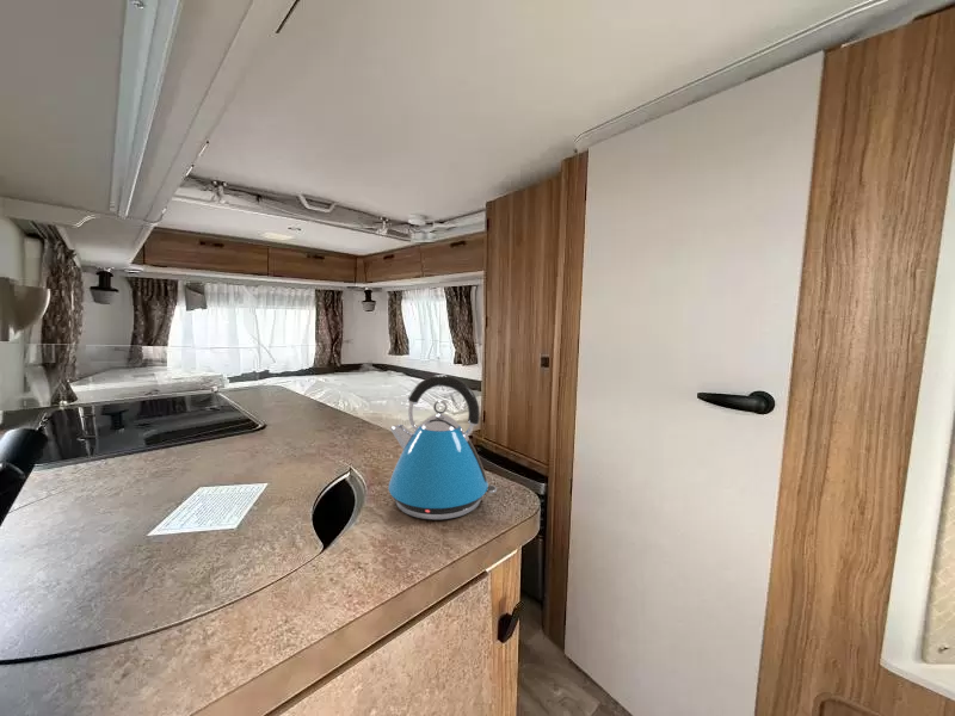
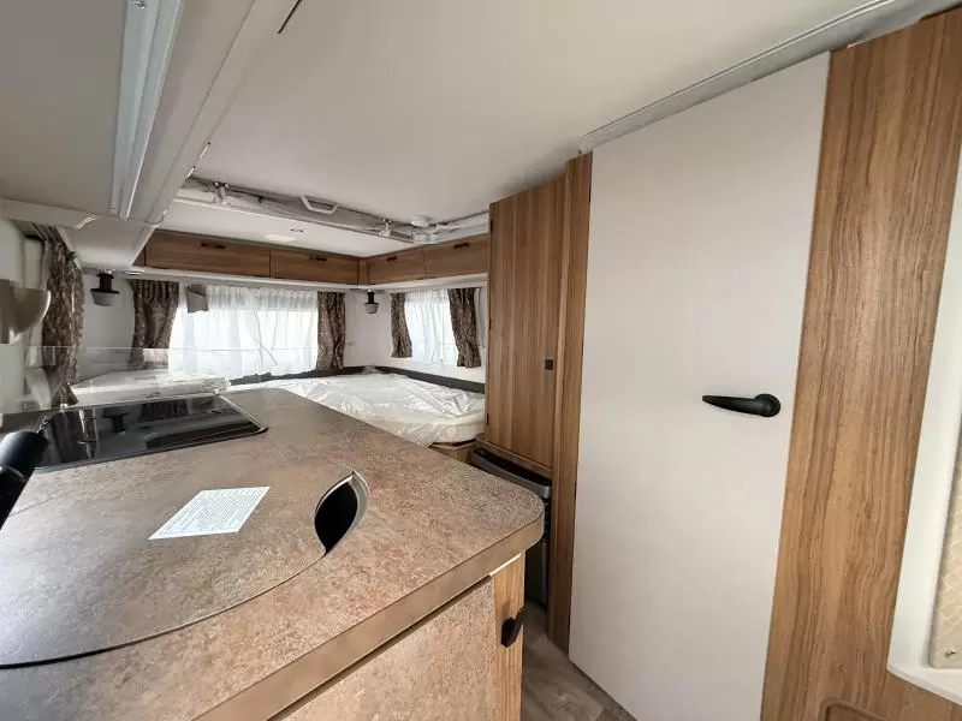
- kettle (443, 437)
